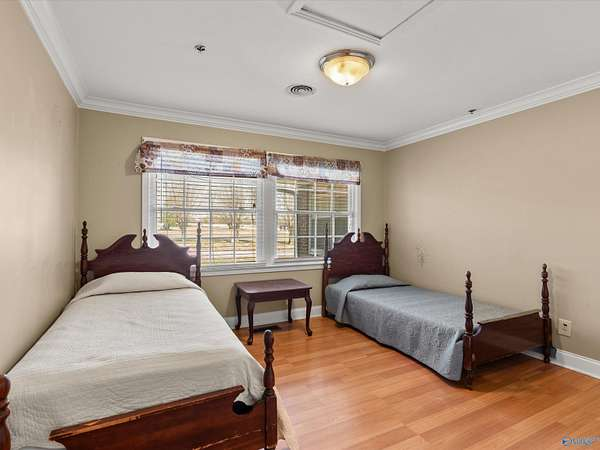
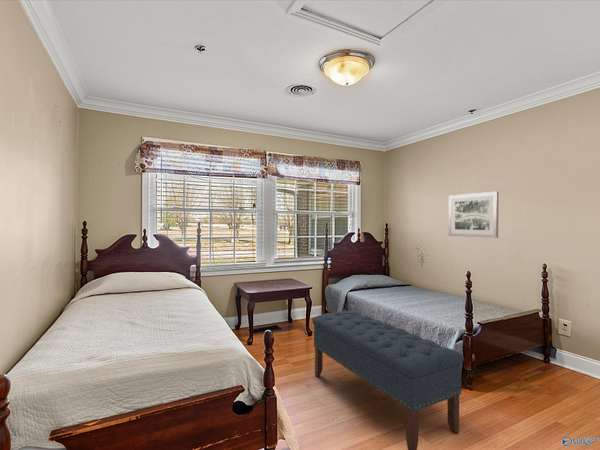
+ wall art (471, 215)
+ bench (375, 363)
